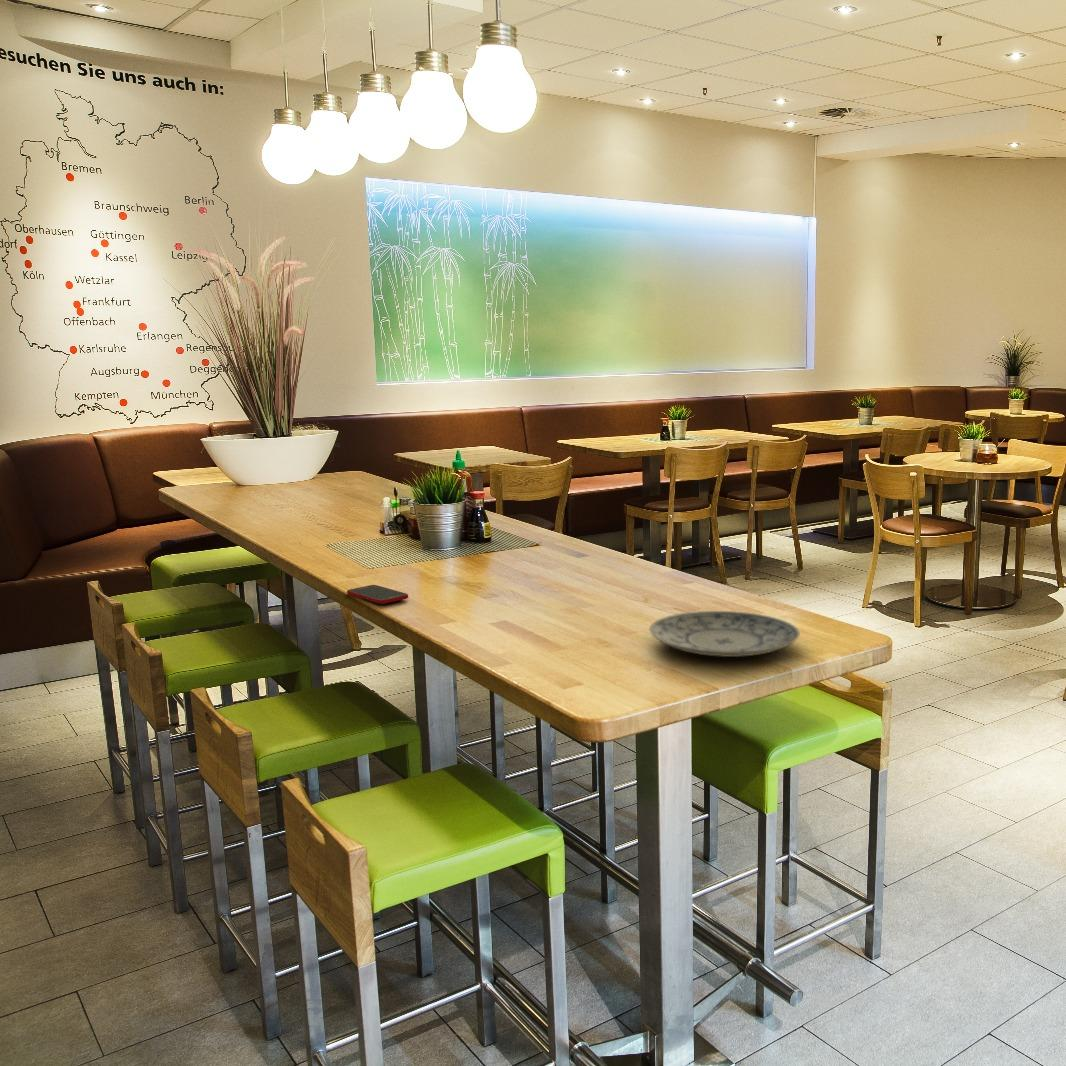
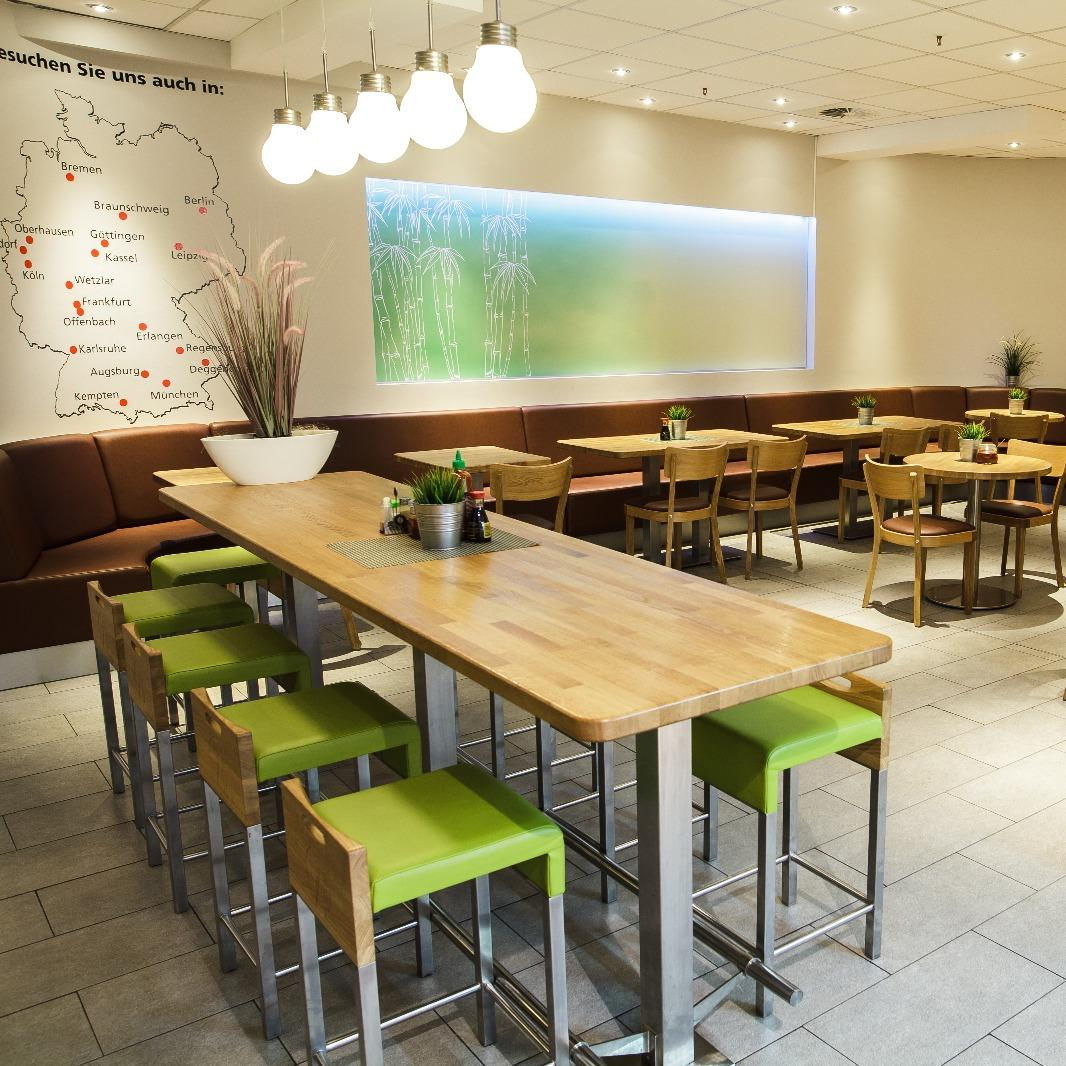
- cell phone (377, 594)
- plate (723, 637)
